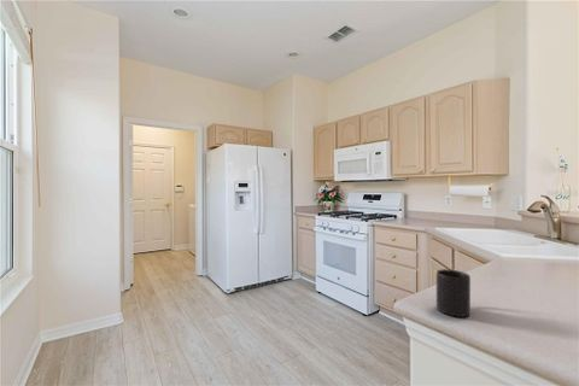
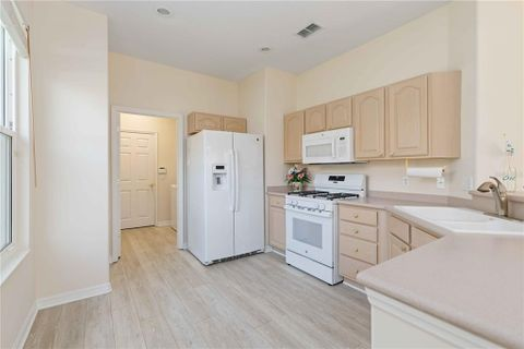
- mug (455, 290)
